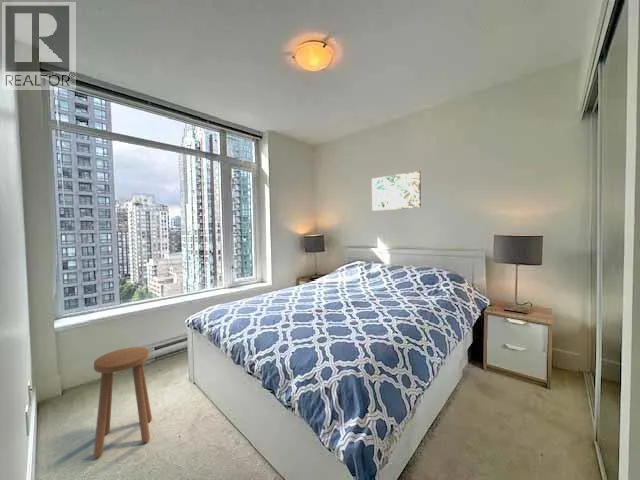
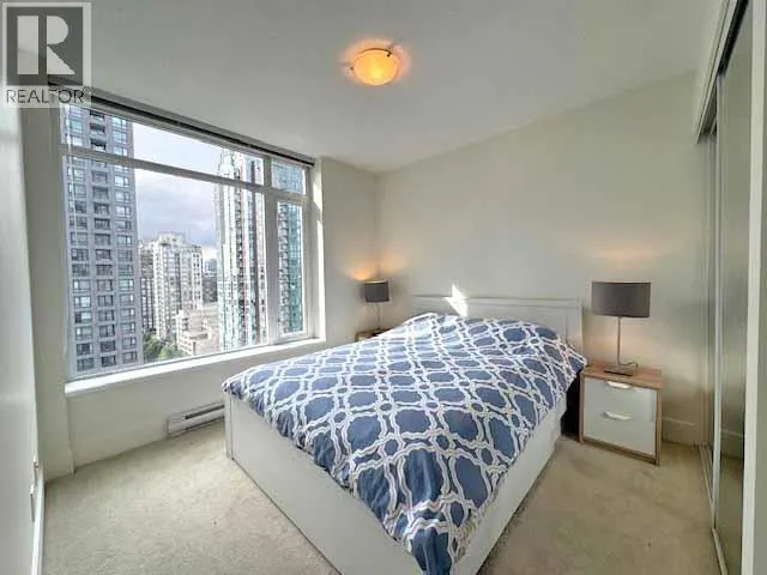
- wall art (395, 192)
- stool (111, 396)
